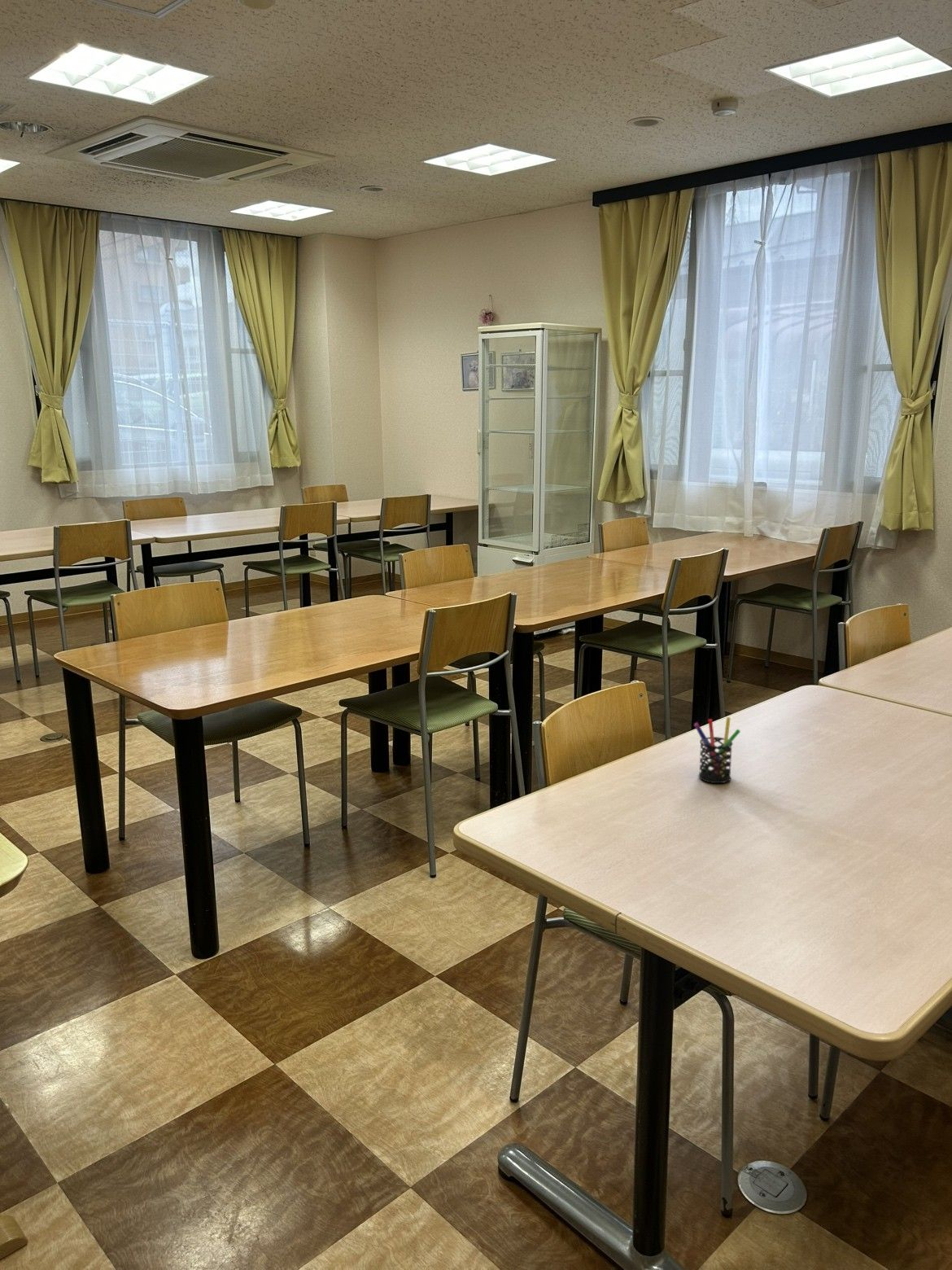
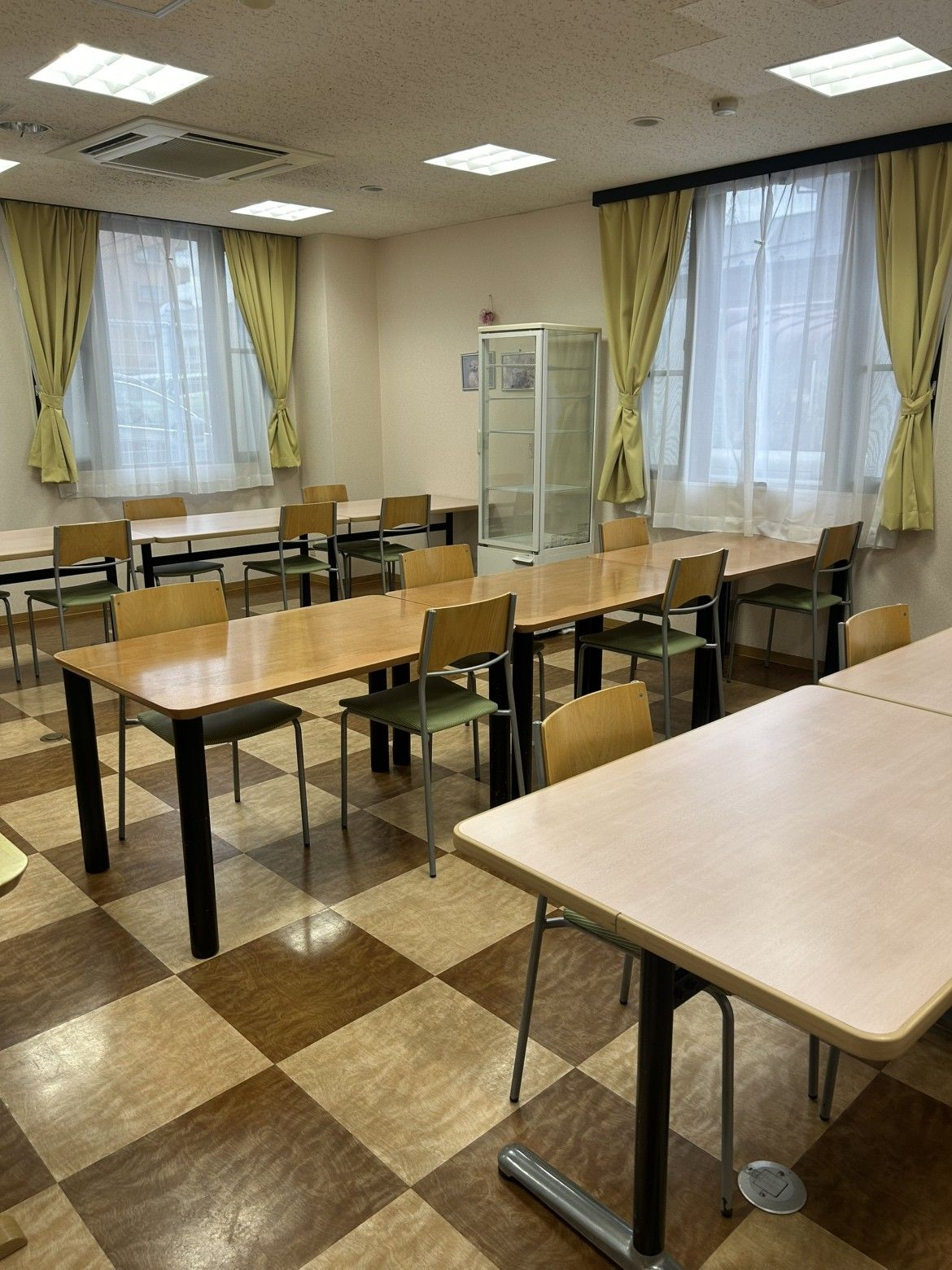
- pen holder (718, 747)
